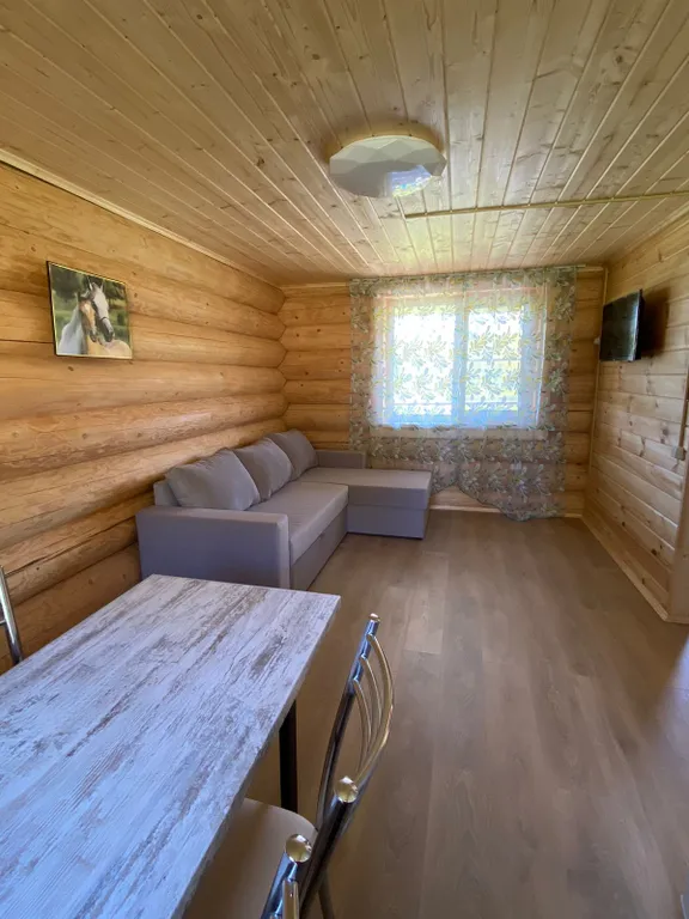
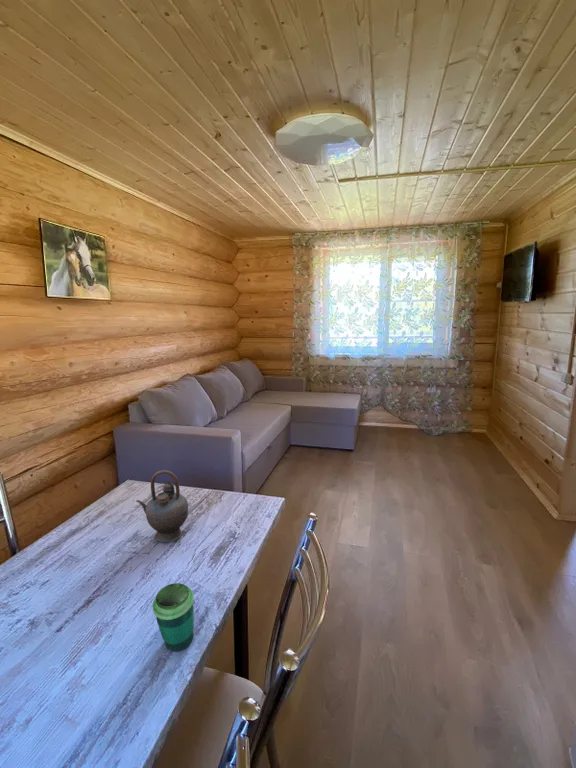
+ teapot (162, 503)
+ cup (174, 619)
